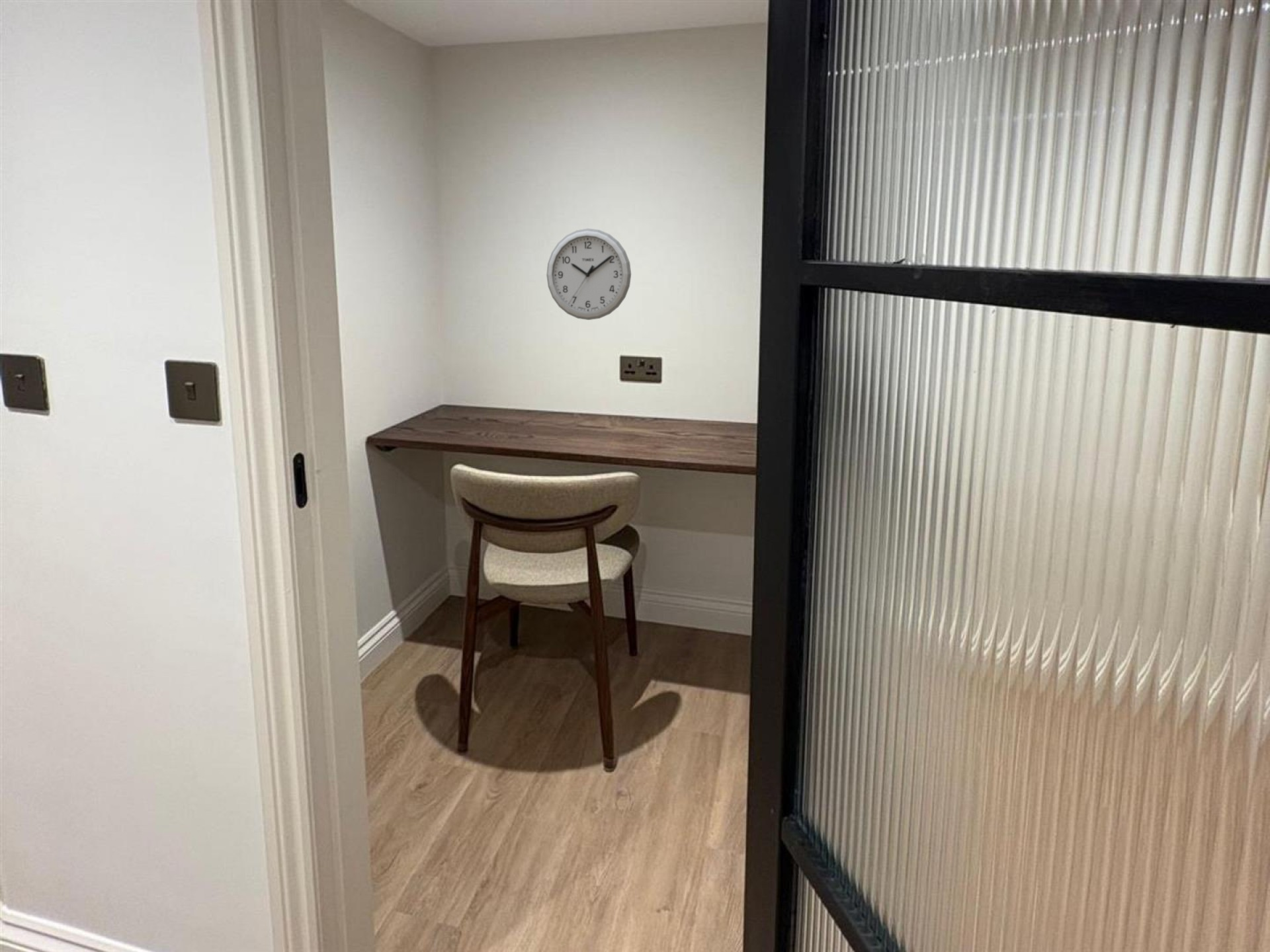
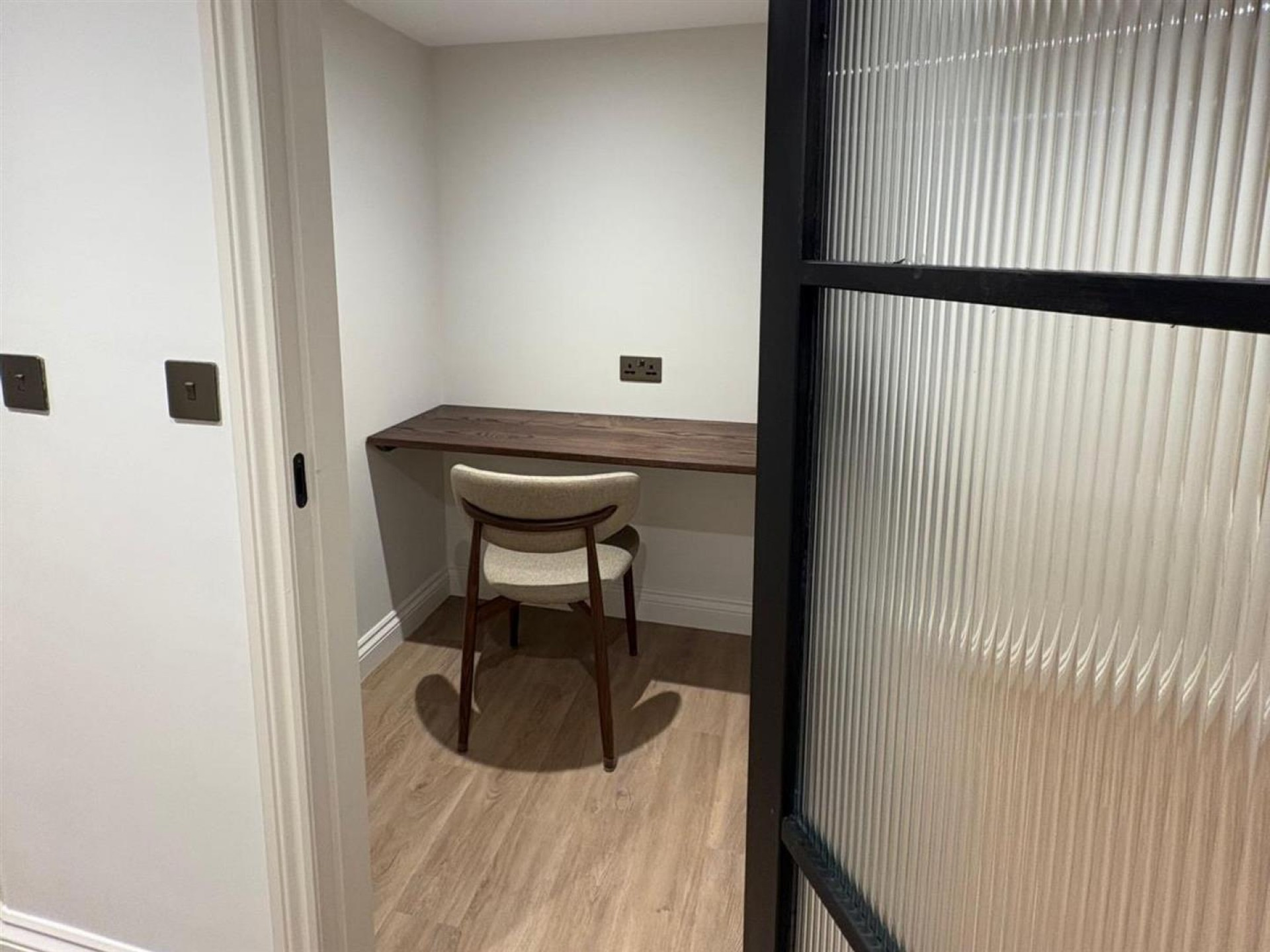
- wall clock (587, 274)
